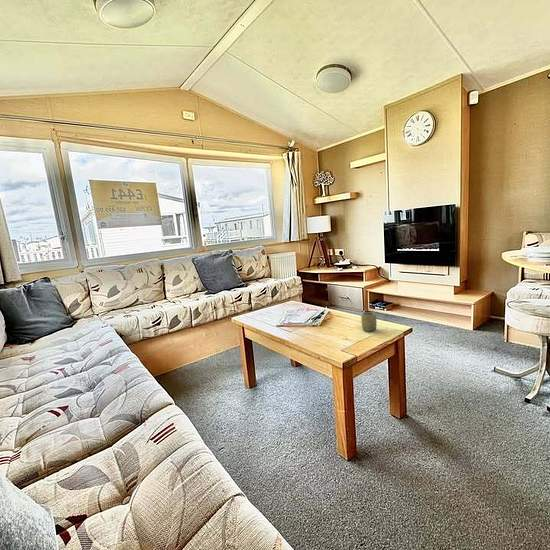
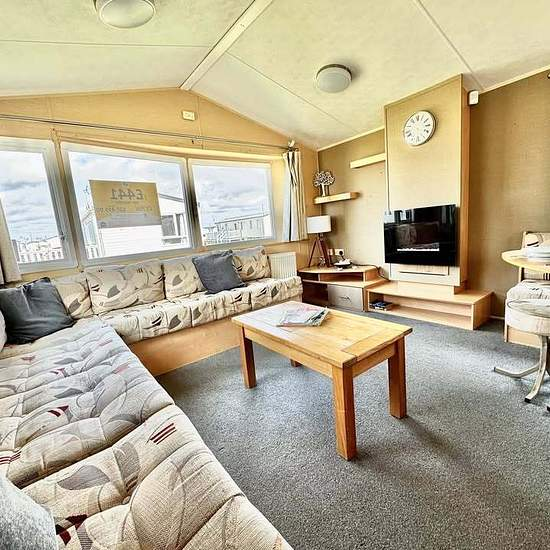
- cup (369, 321)
